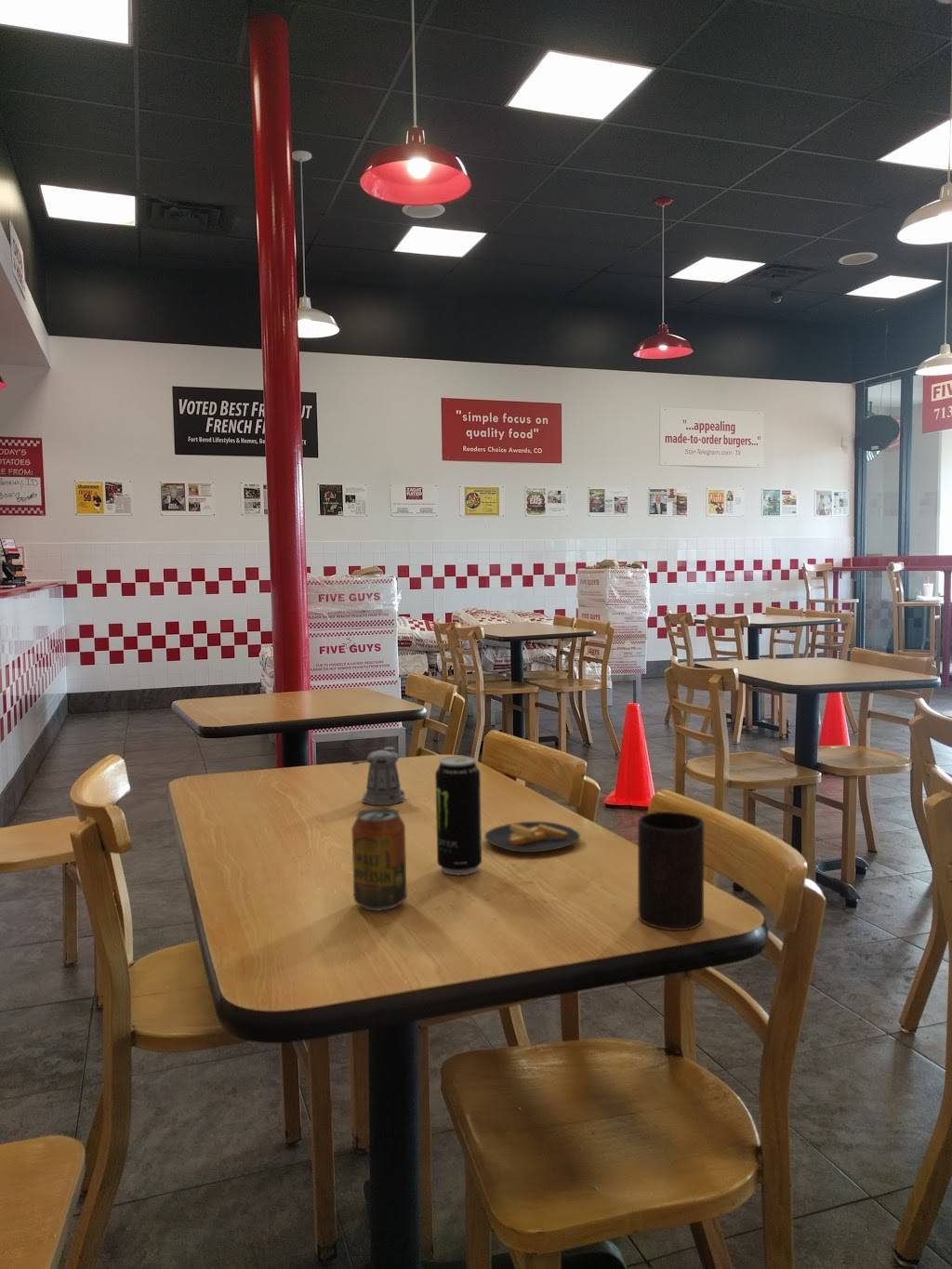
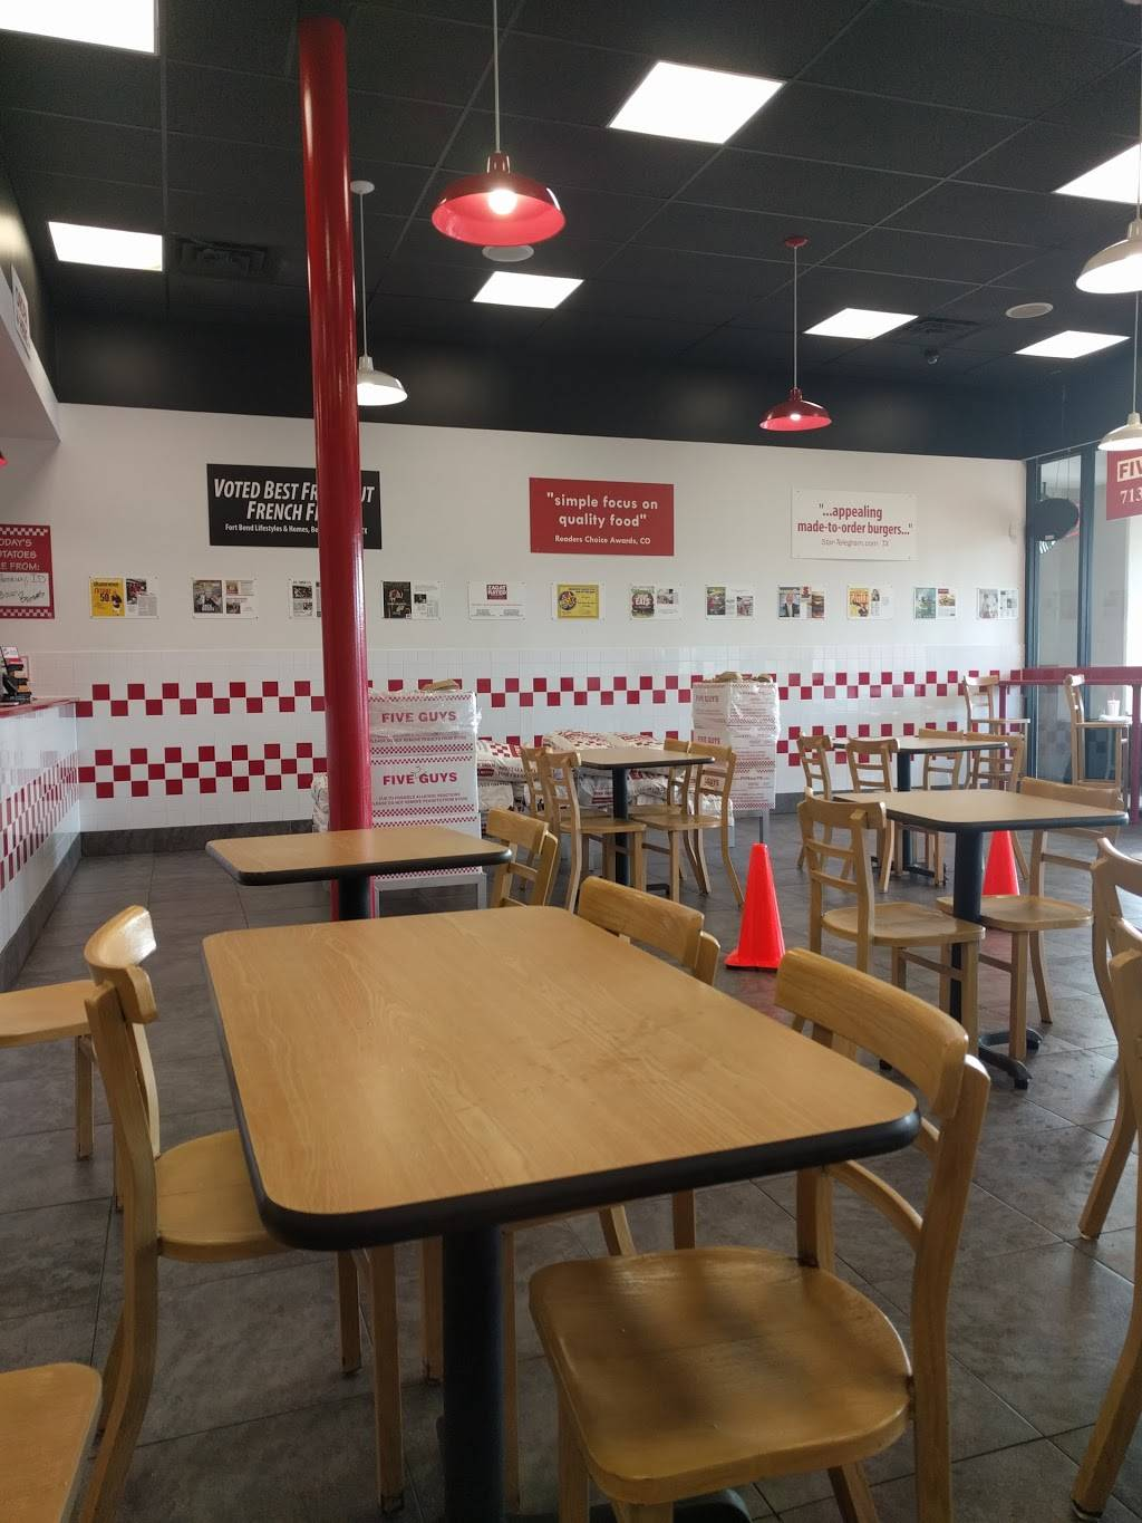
- french fries (532, 833)
- pepper shaker (378, 774)
- cup (670, 869)
- beverage can (458, 814)
- beverage can (379, 858)
